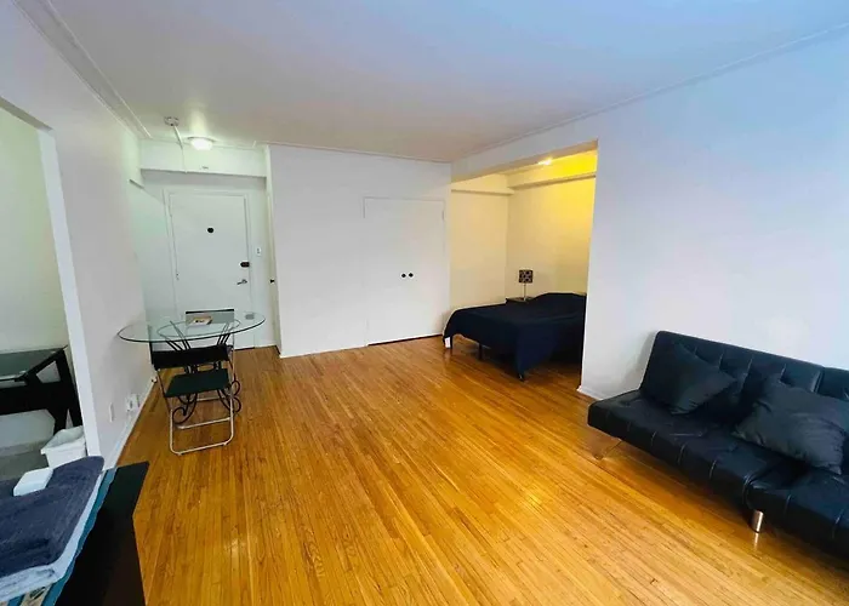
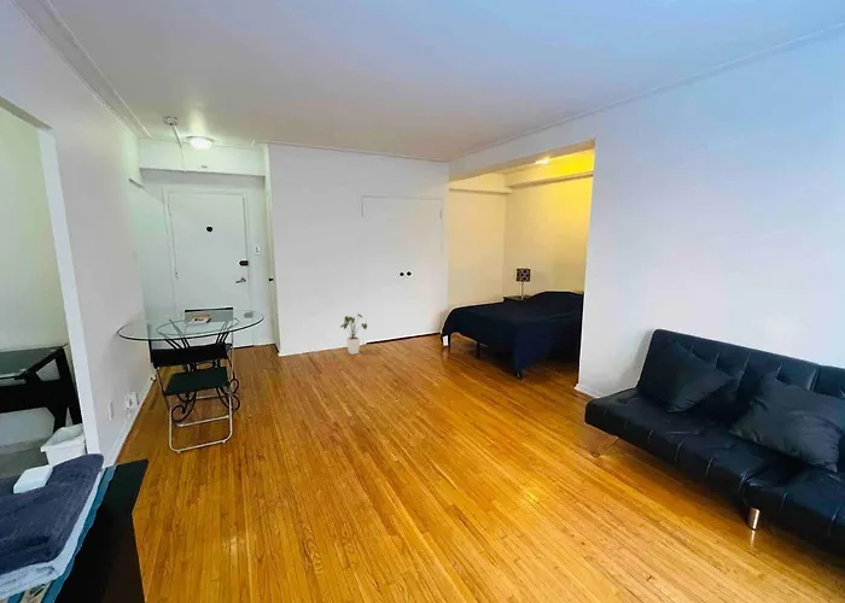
+ house plant (355, 333)
